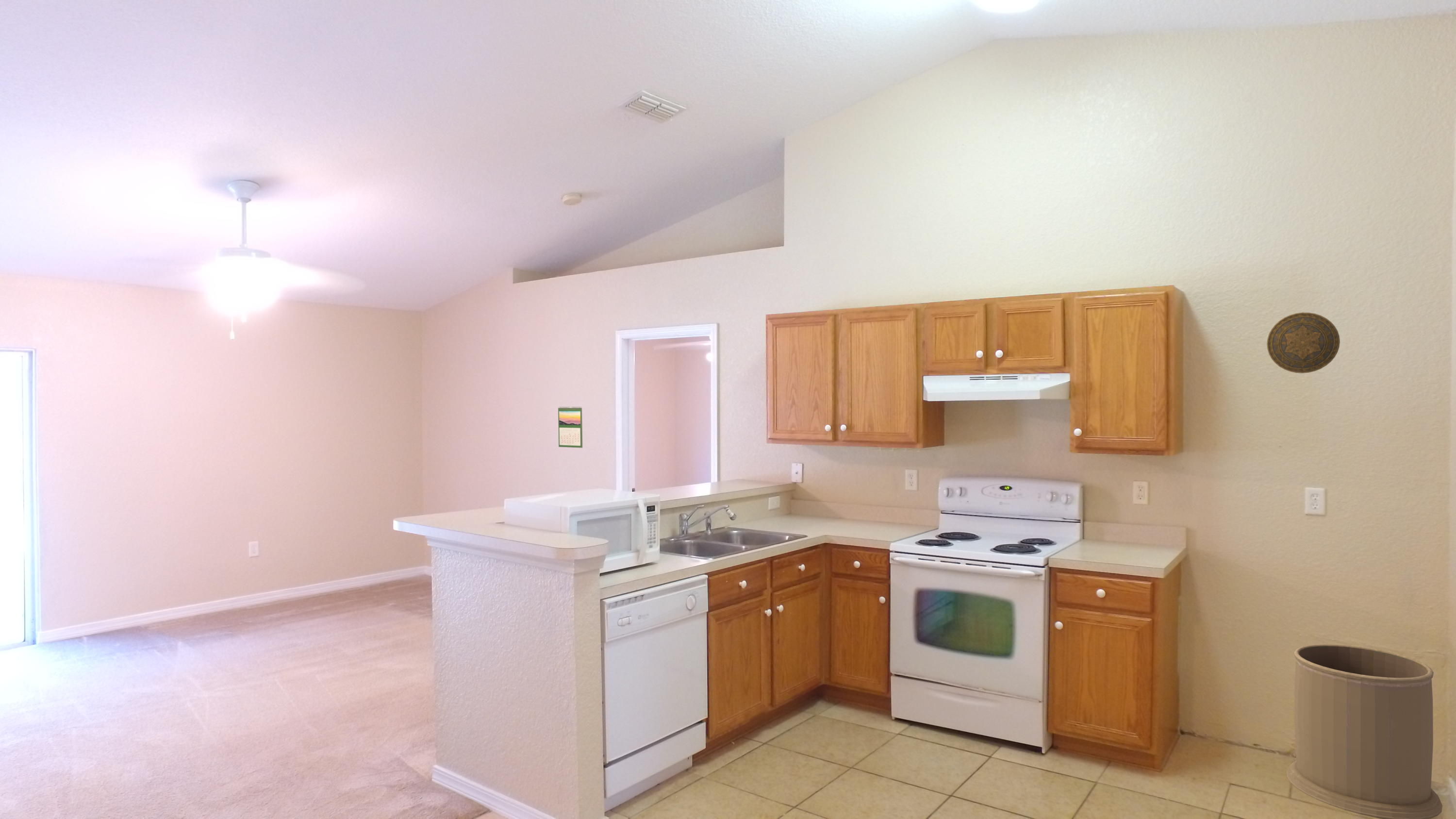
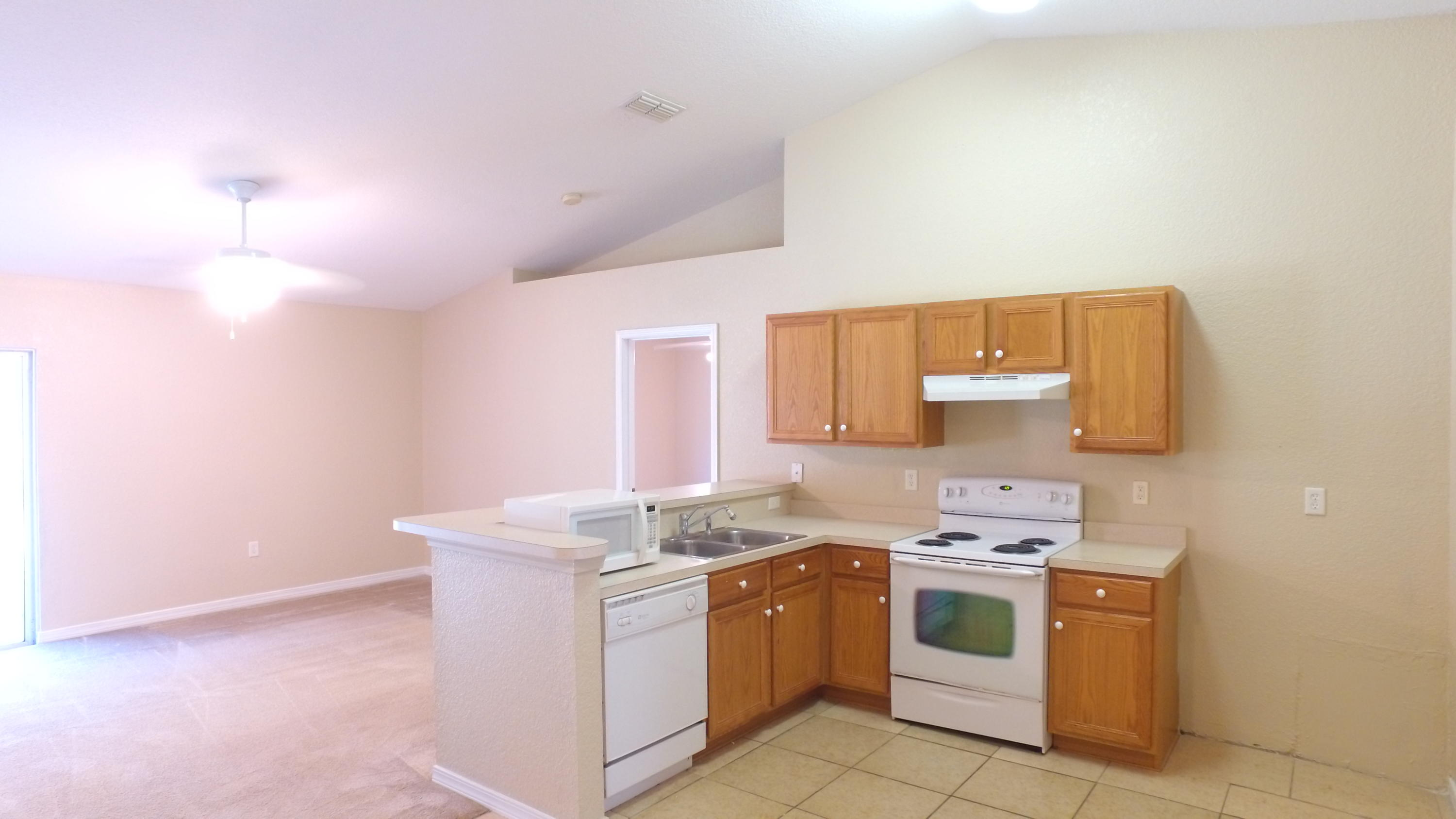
- calendar (570, 426)
- decorative plate (1302, 343)
- trash can (1361, 725)
